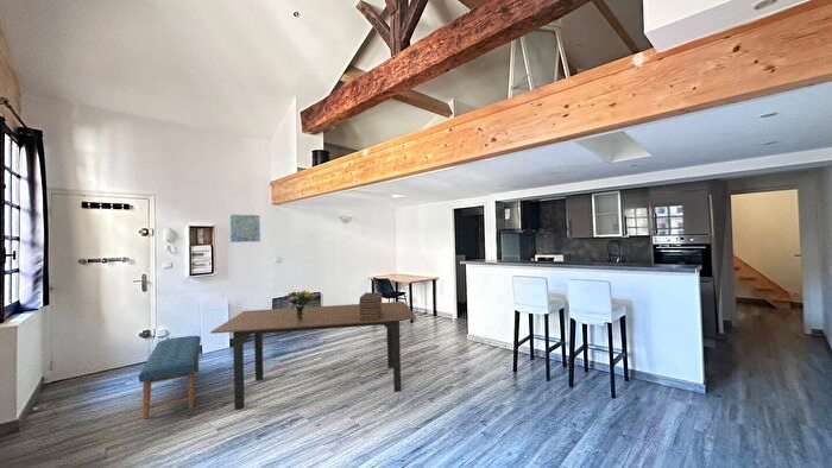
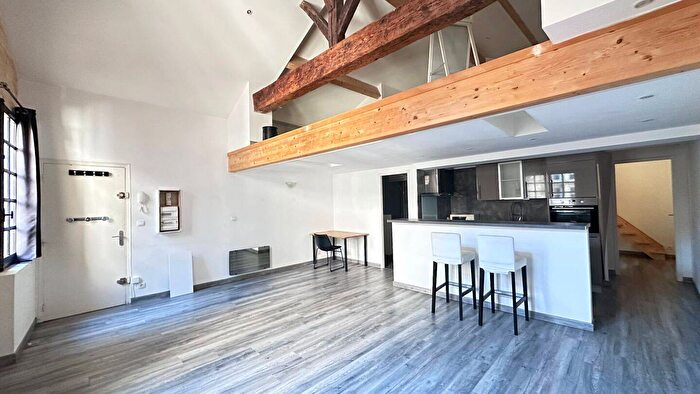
- dining table (323, 328)
- bouquet (300, 305)
- book stack (371, 305)
- bench (175, 369)
- wall art (245, 228)
